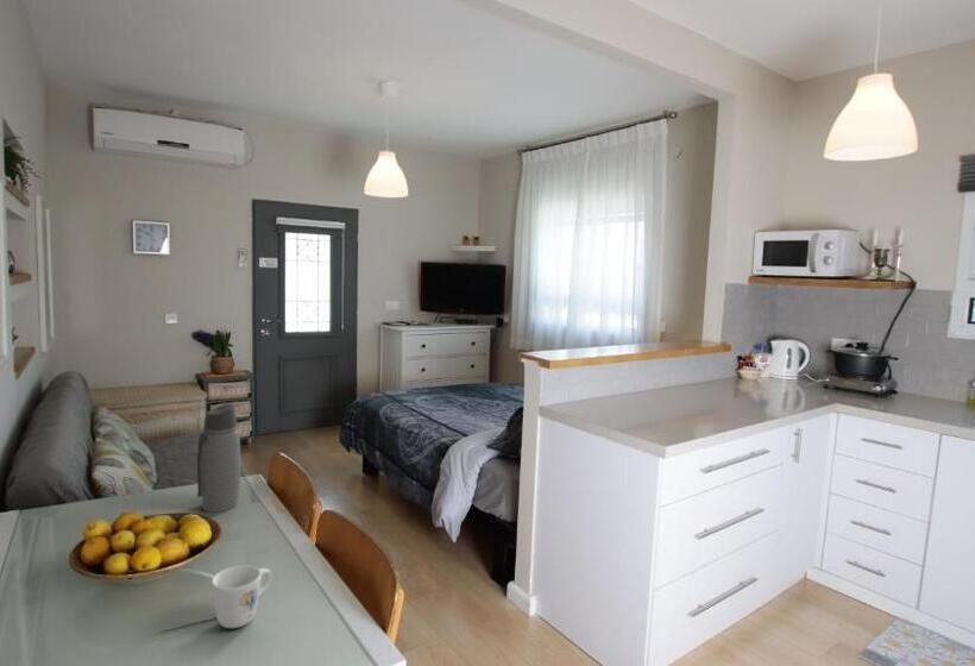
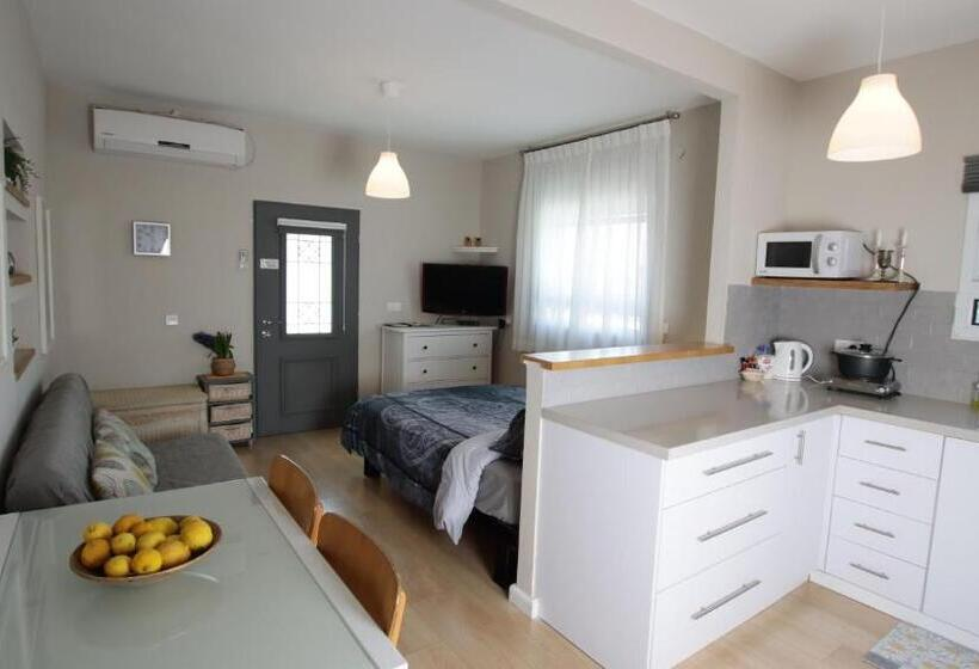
- water bottle (219, 457)
- mug (244, 593)
